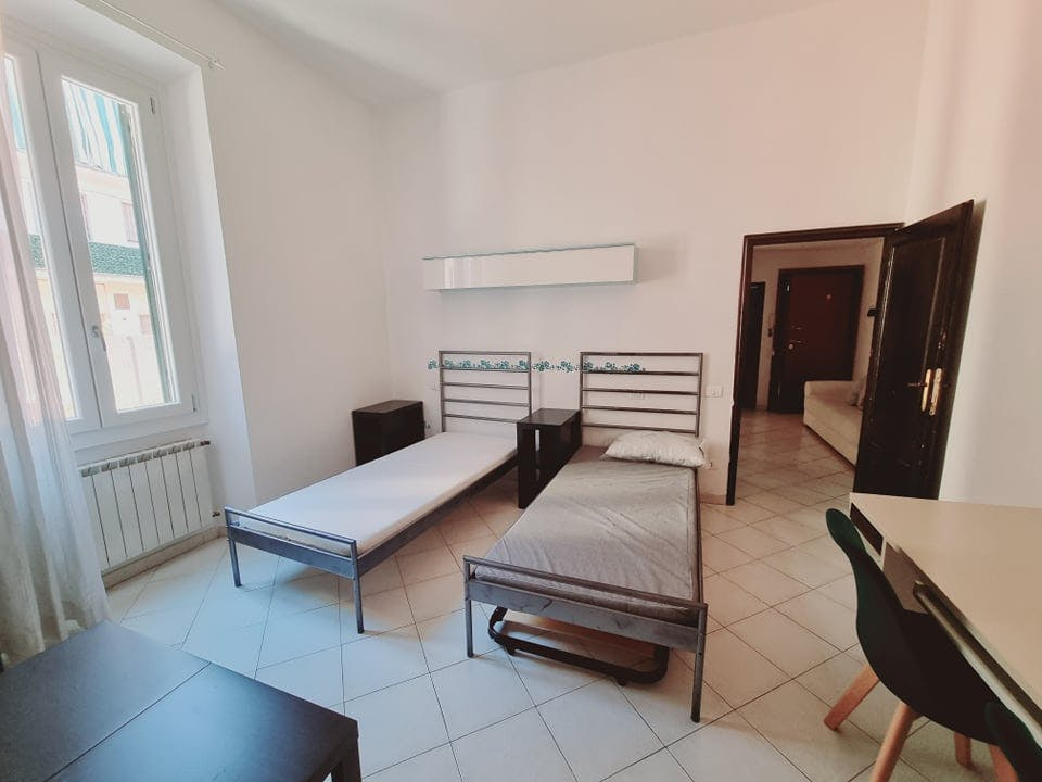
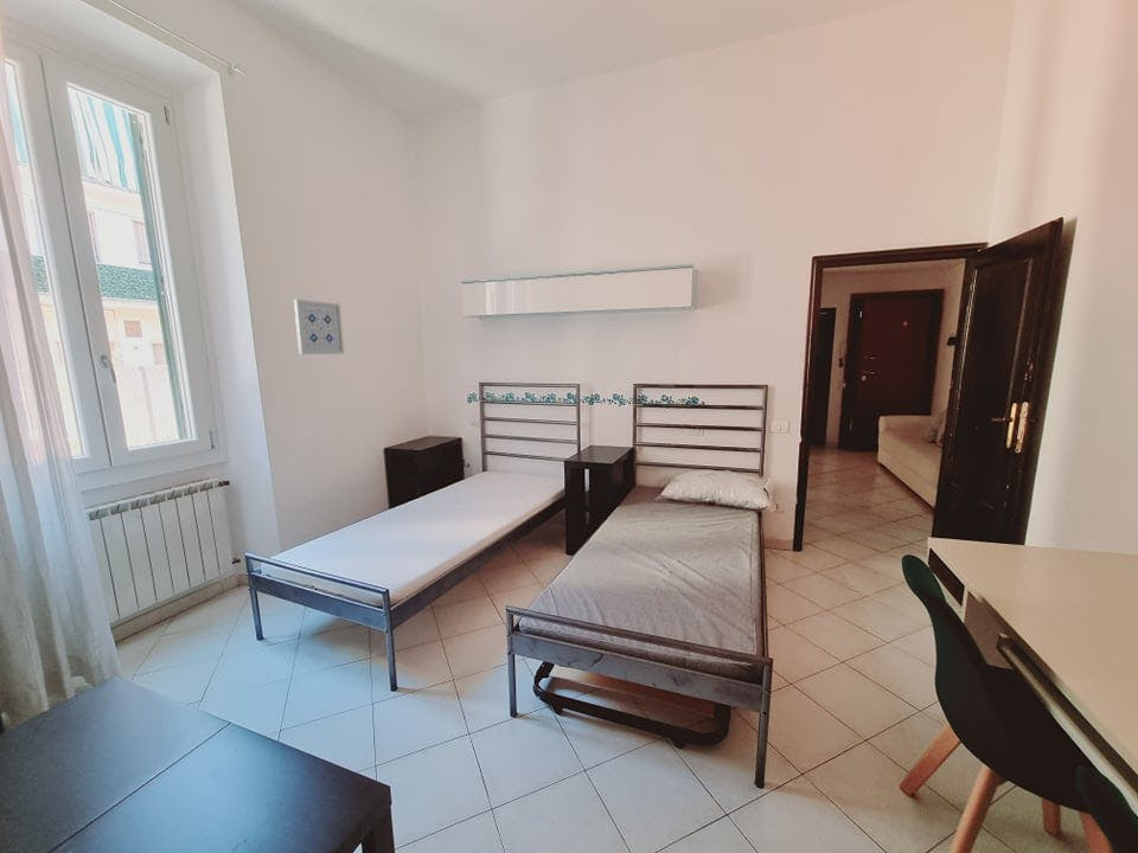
+ wall art (320, 328)
